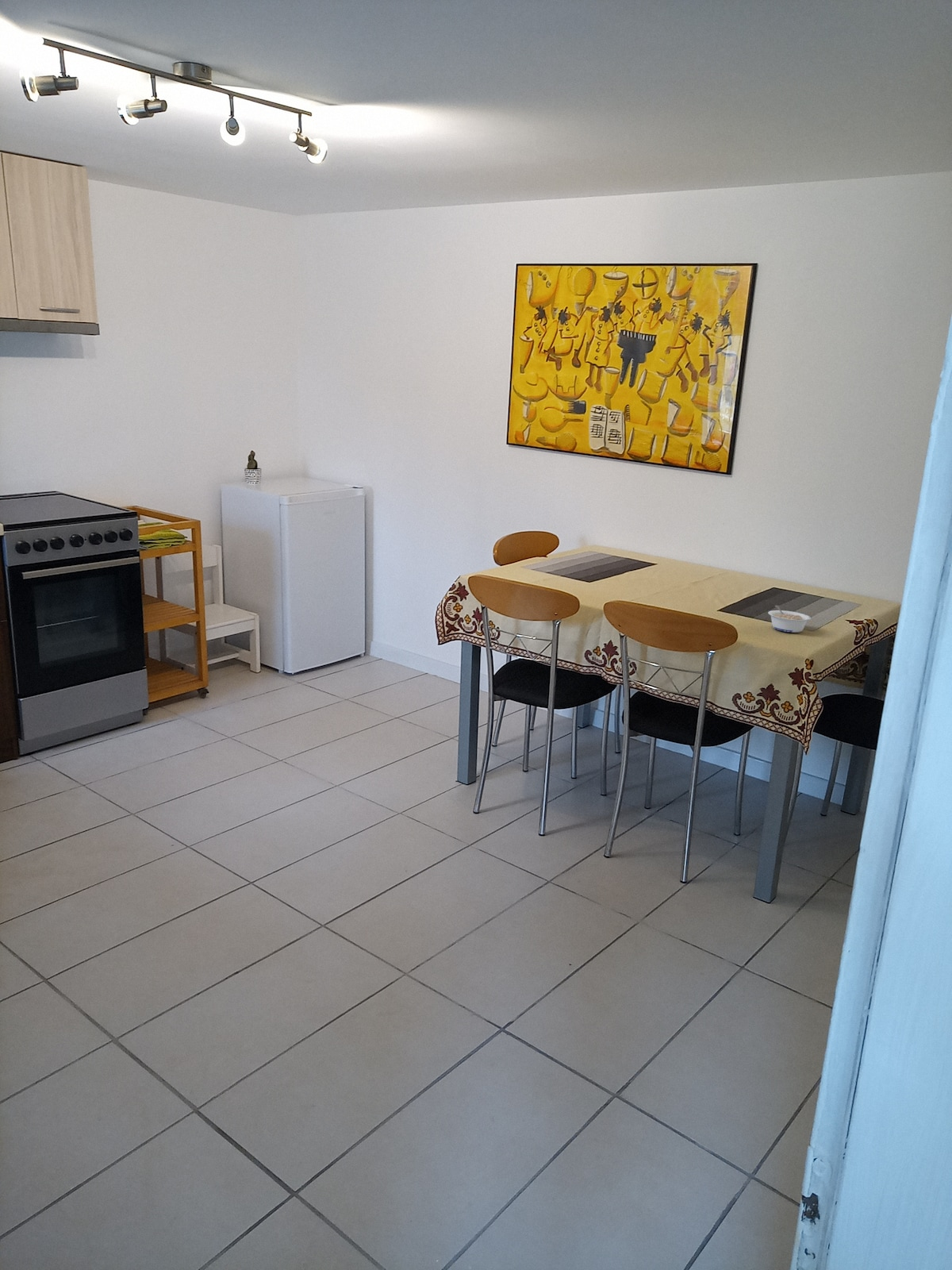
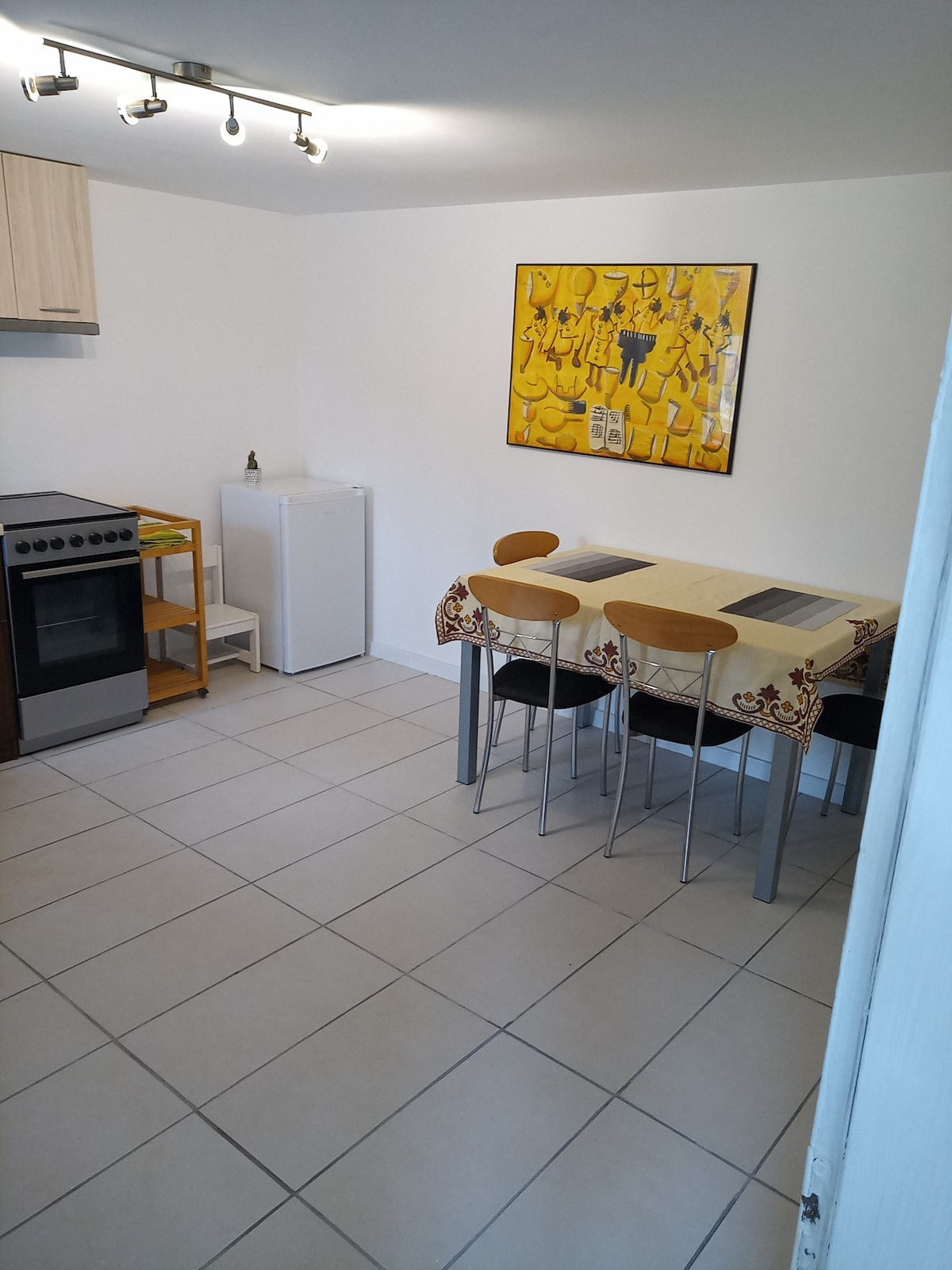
- legume (786, 620)
